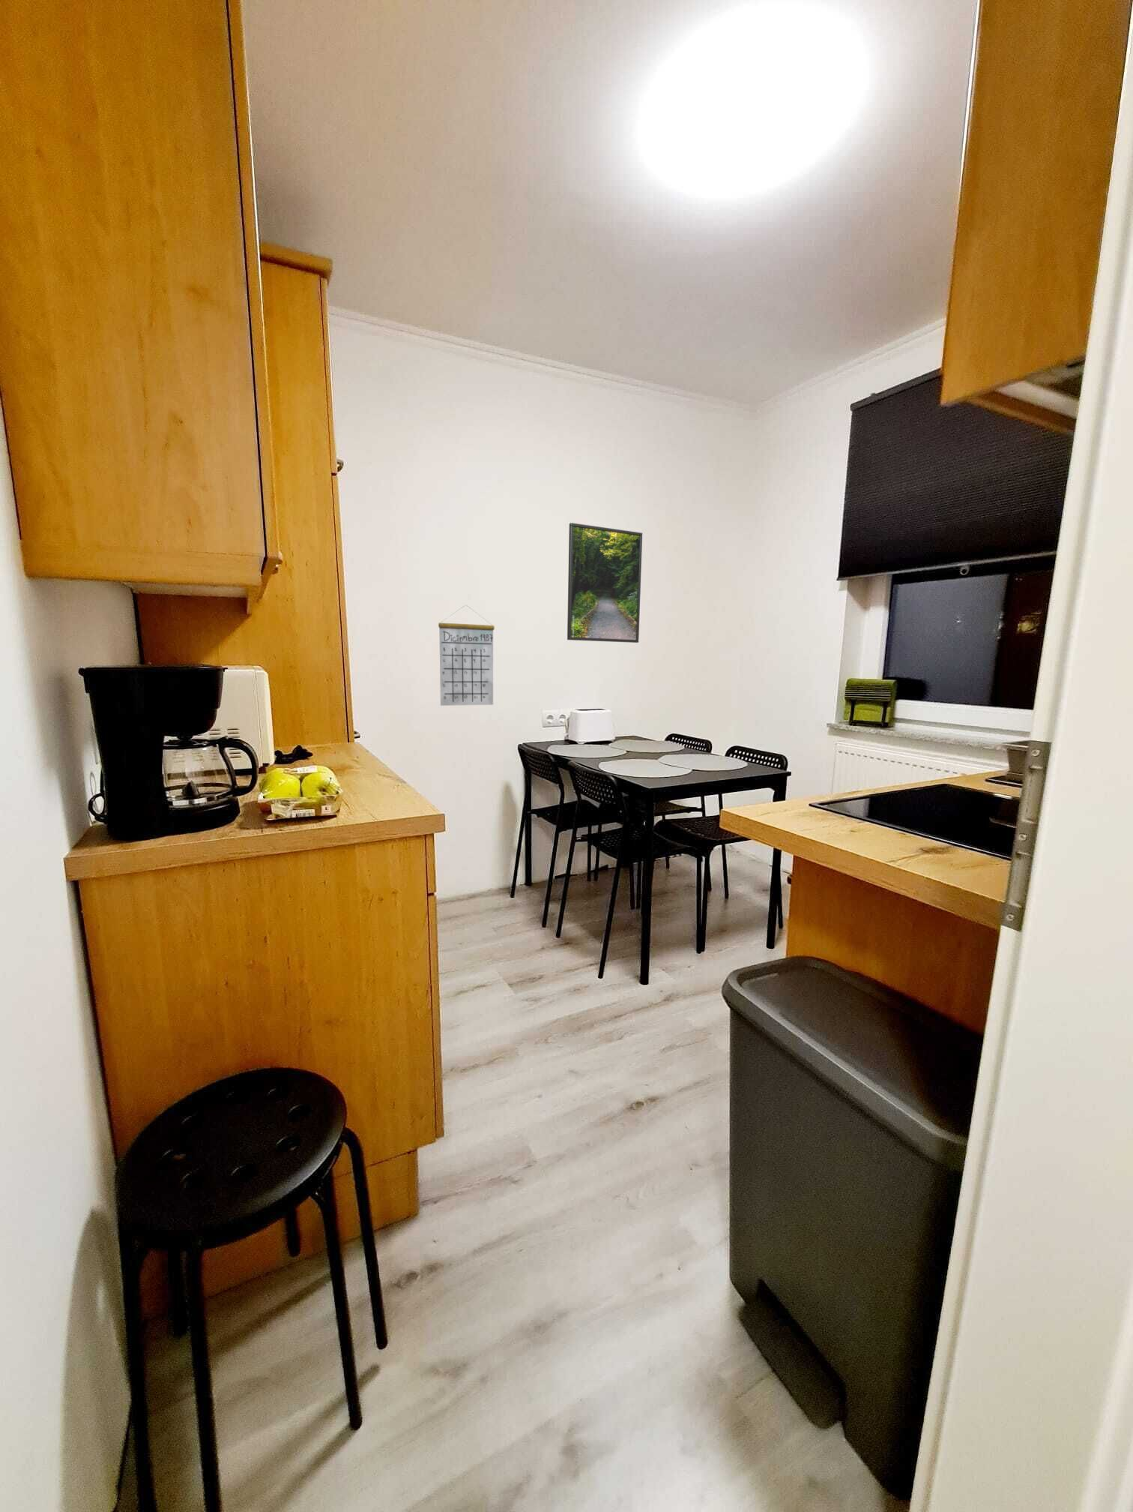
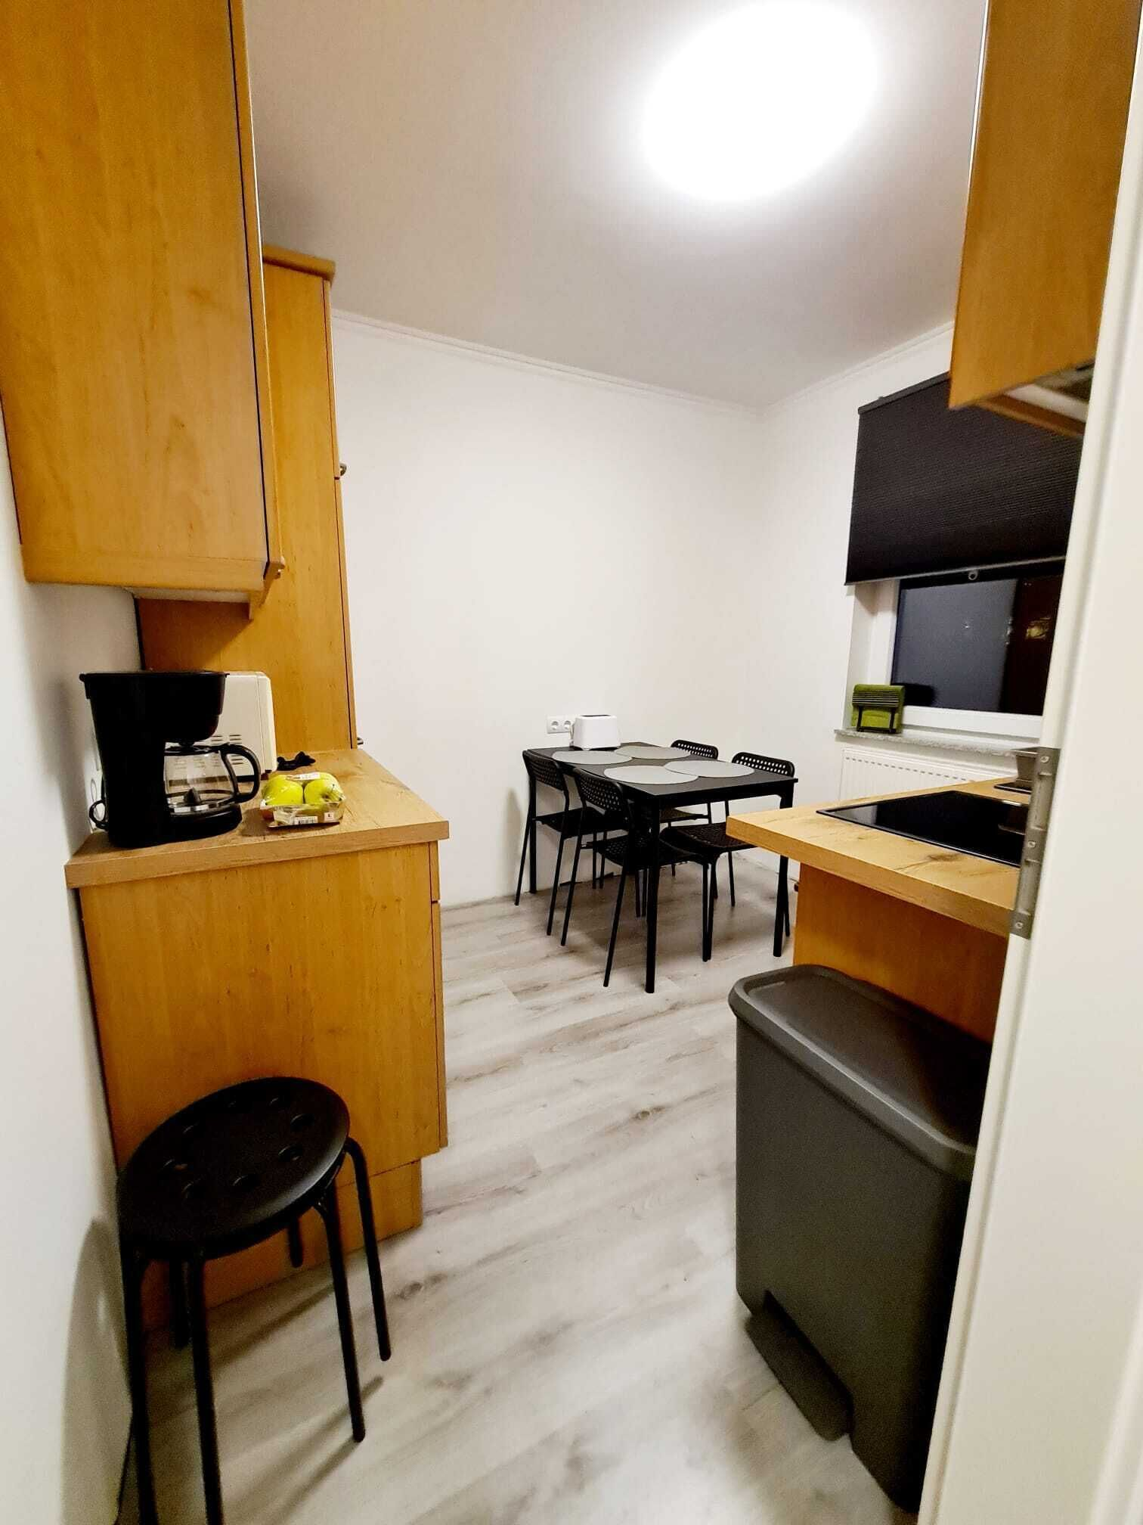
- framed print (605, 585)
- calendar (467, 655)
